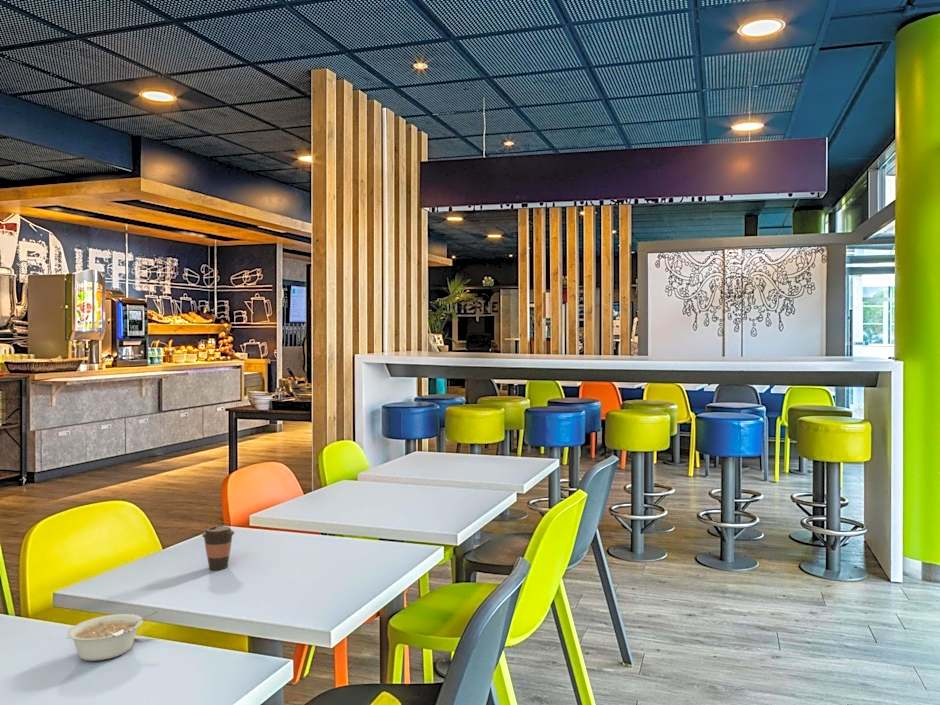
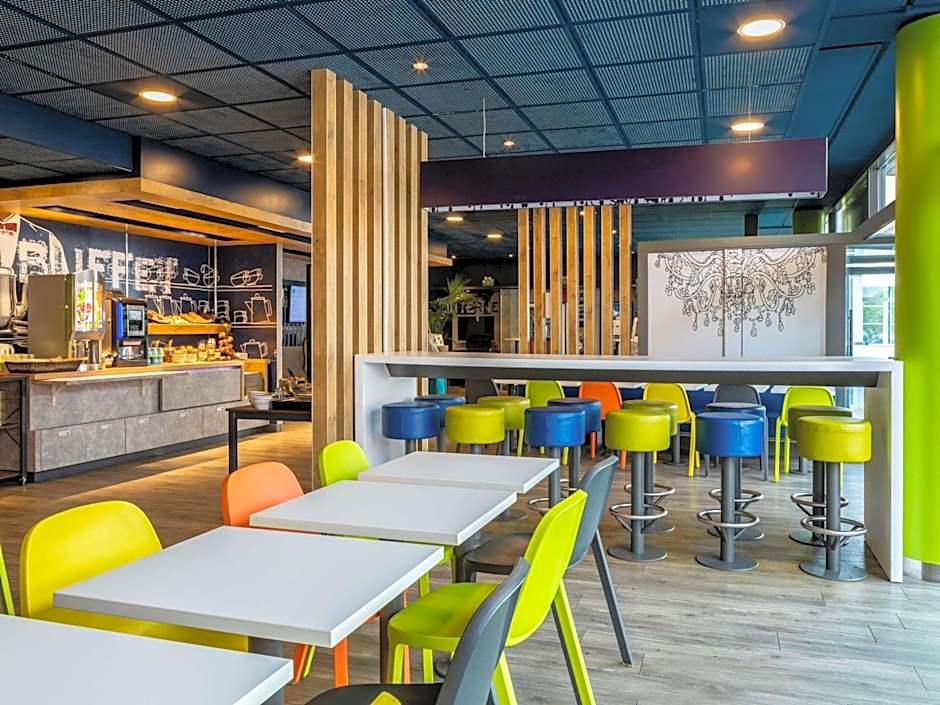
- legume (108, 635)
- coffee cup (218, 548)
